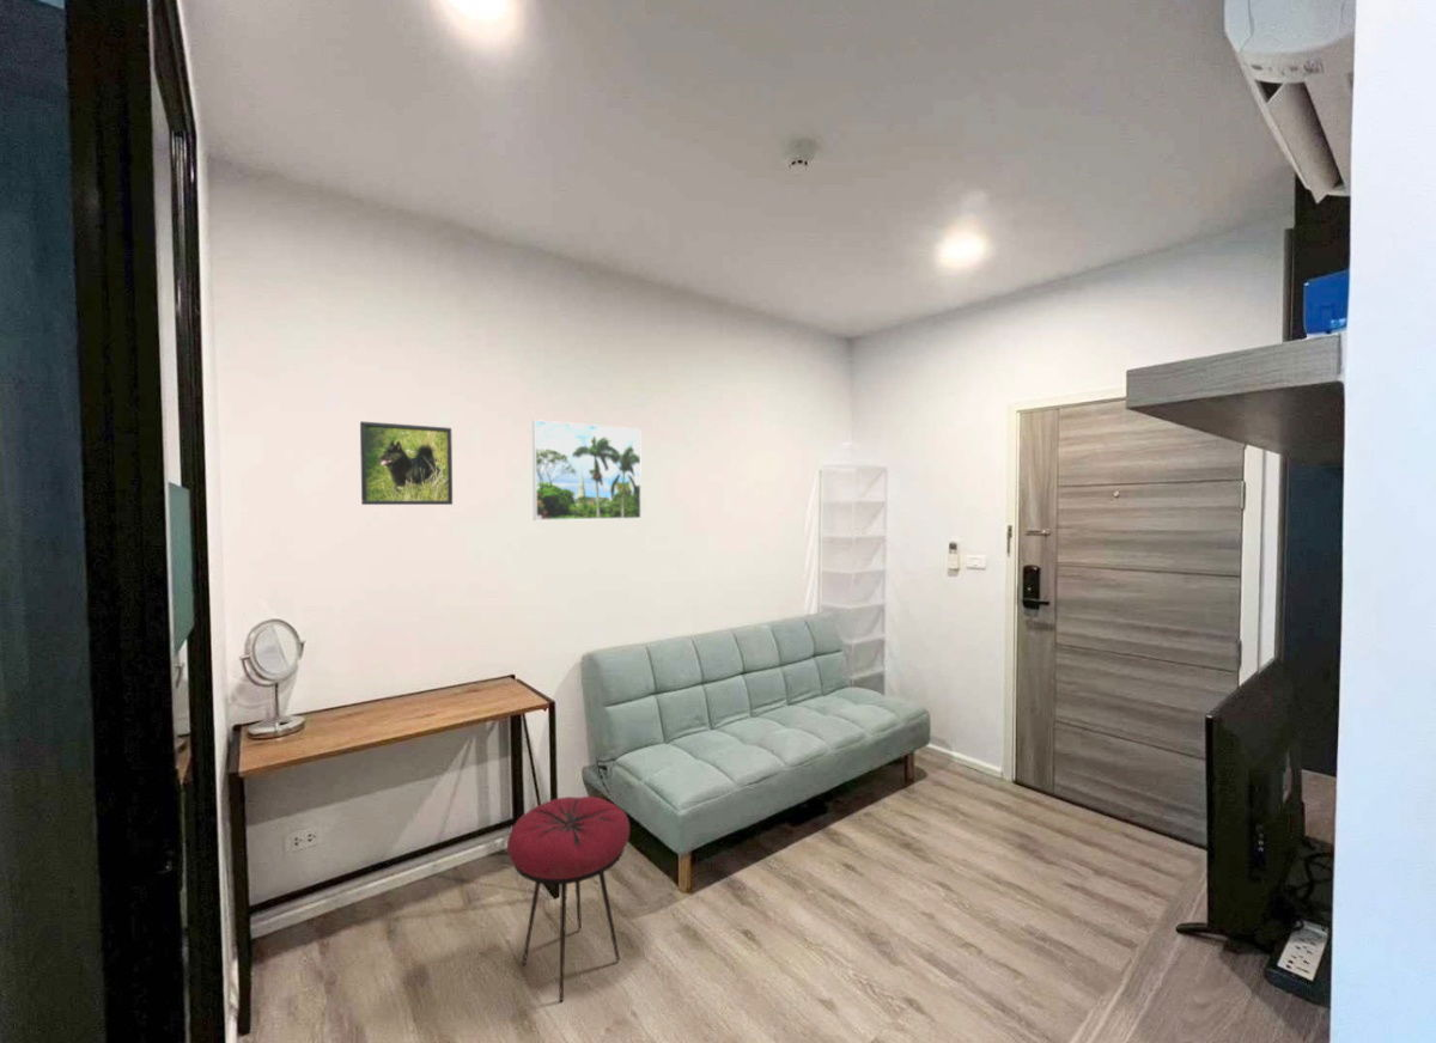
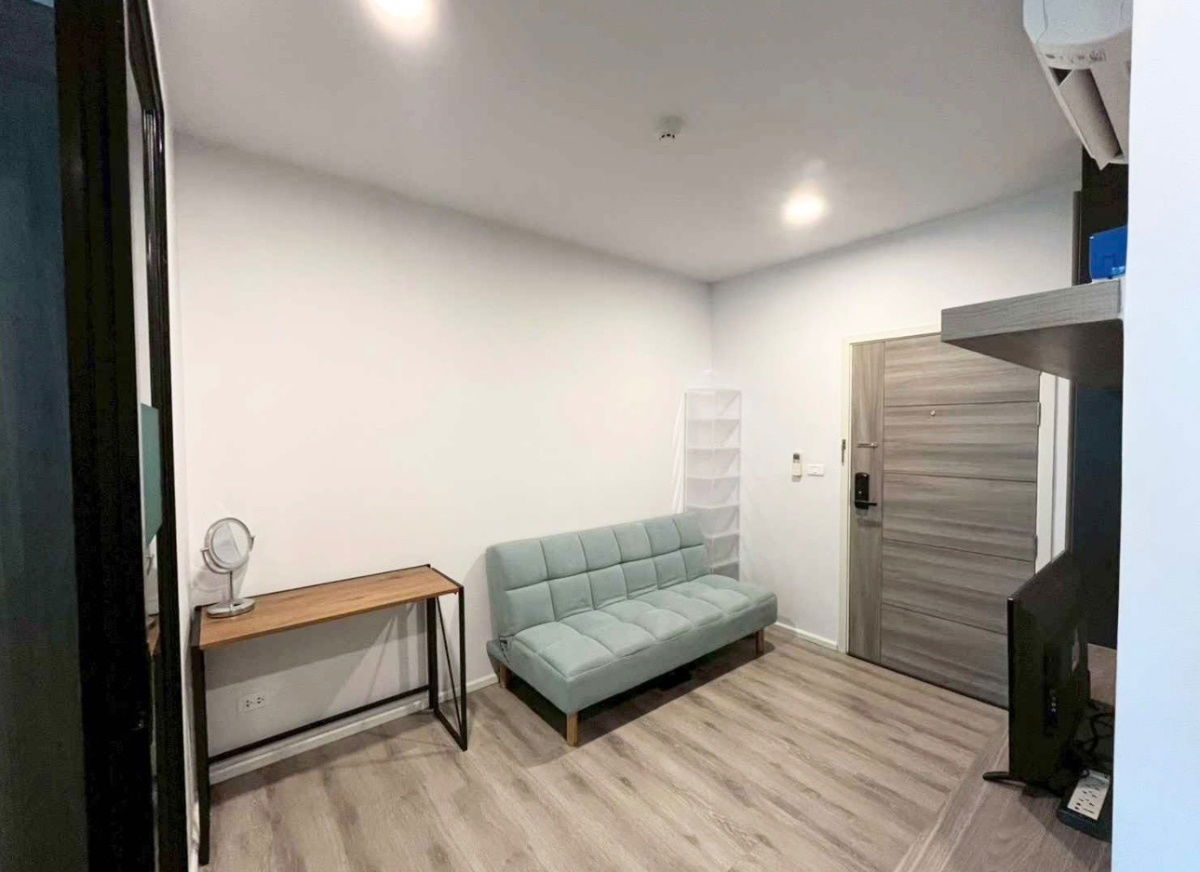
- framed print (408, 464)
- stool (566, 889)
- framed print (589, 471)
